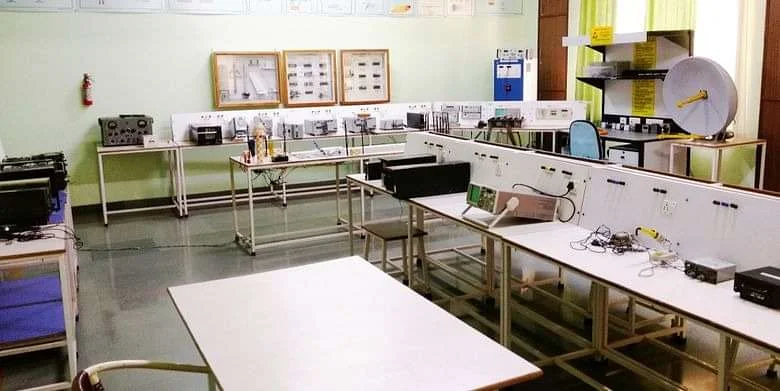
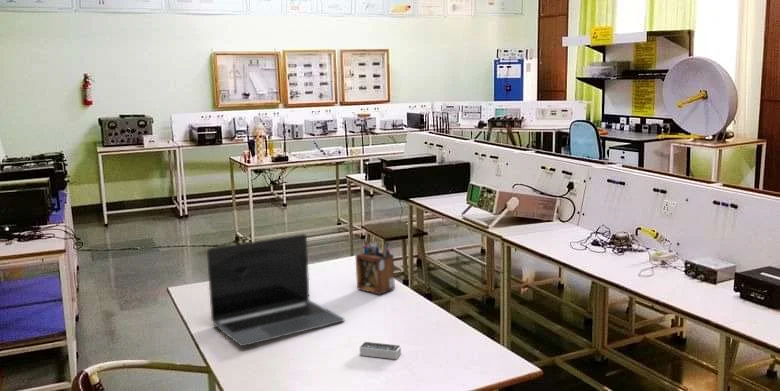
+ desk organizer (374, 265)
+ laptop (276, 285)
+ multiport hub (380, 350)
